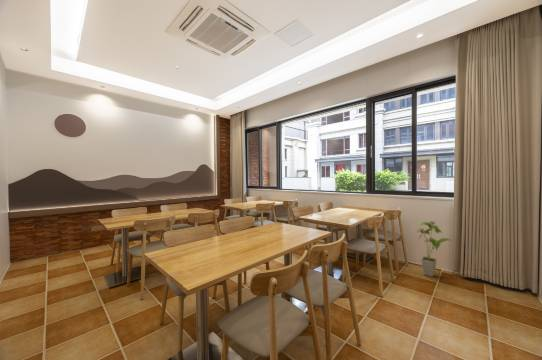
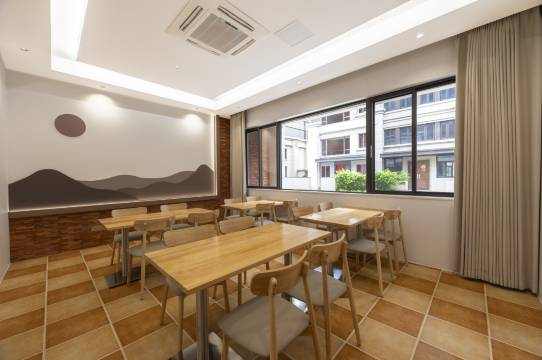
- house plant (433, 248)
